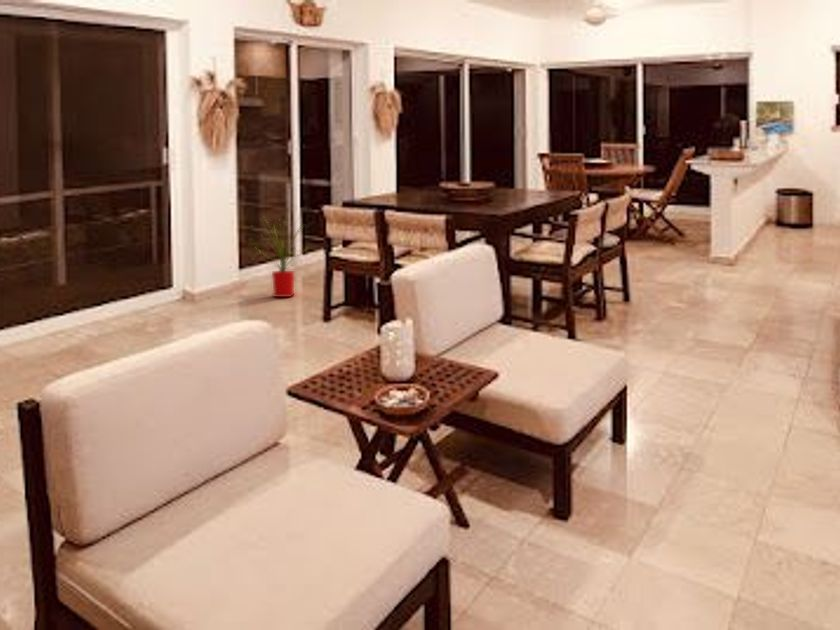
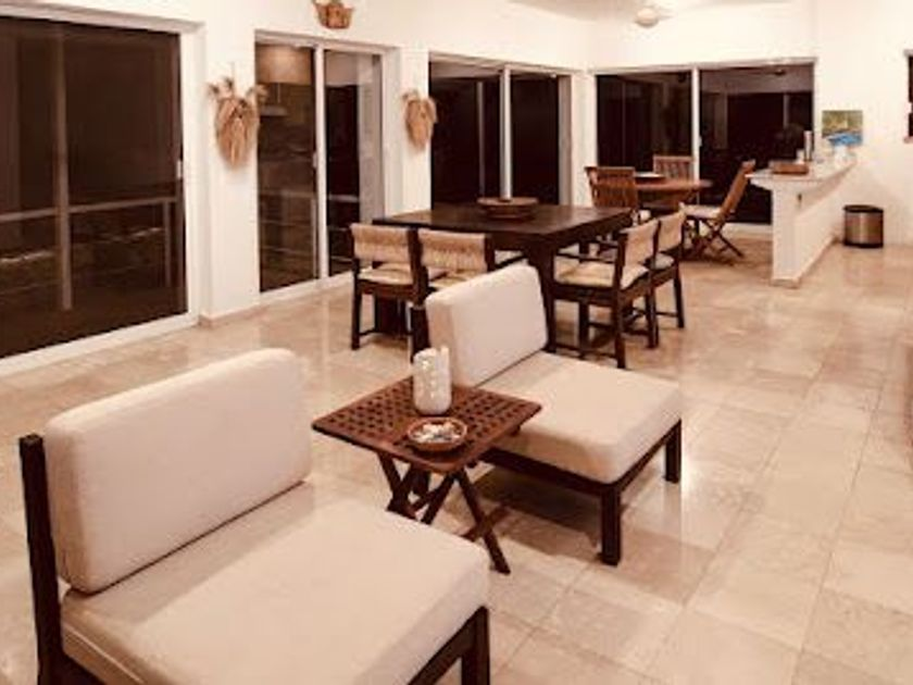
- house plant (283, 256)
